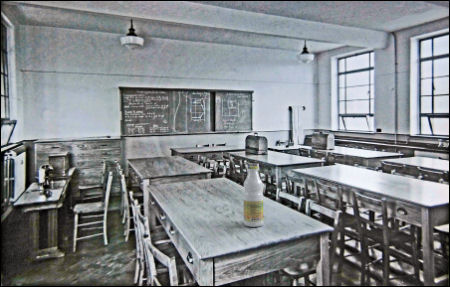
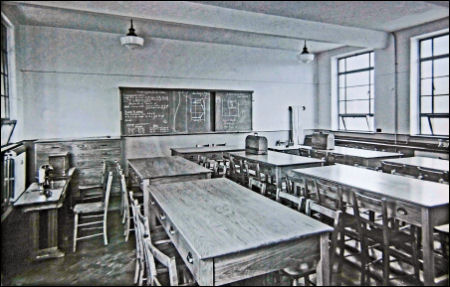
- bottle (253, 195)
